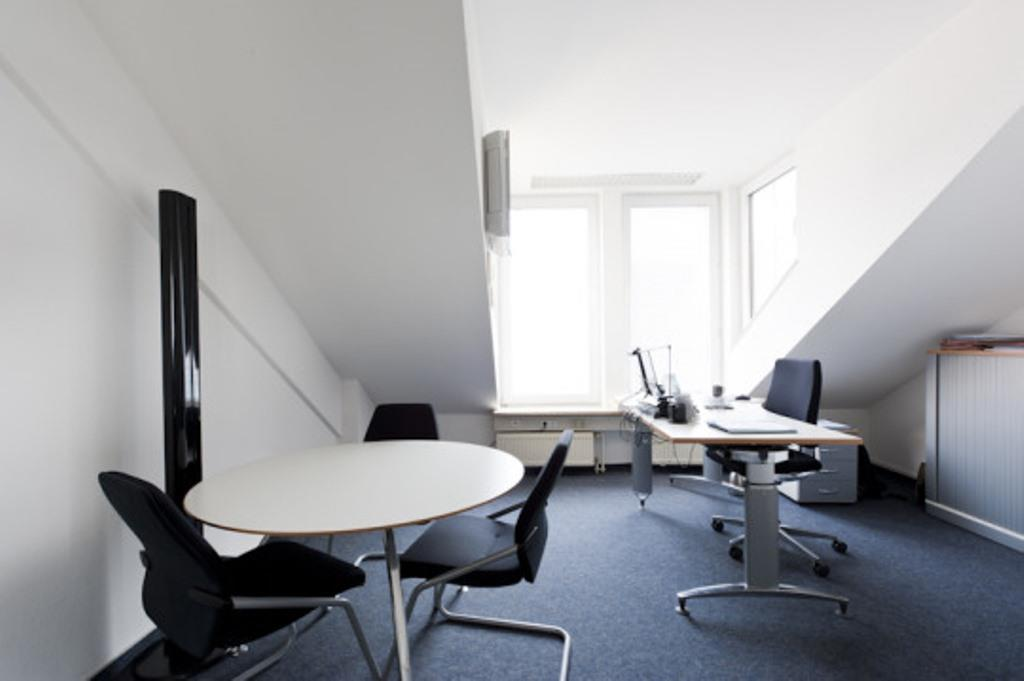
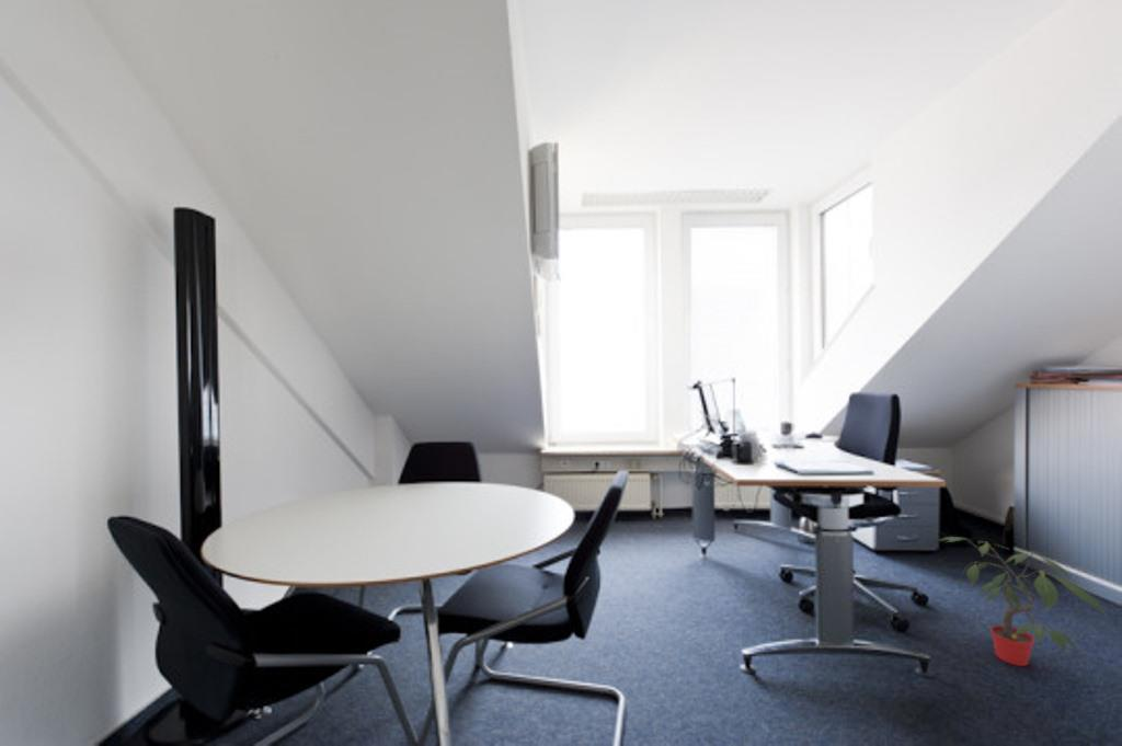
+ potted plant (1011, 605)
